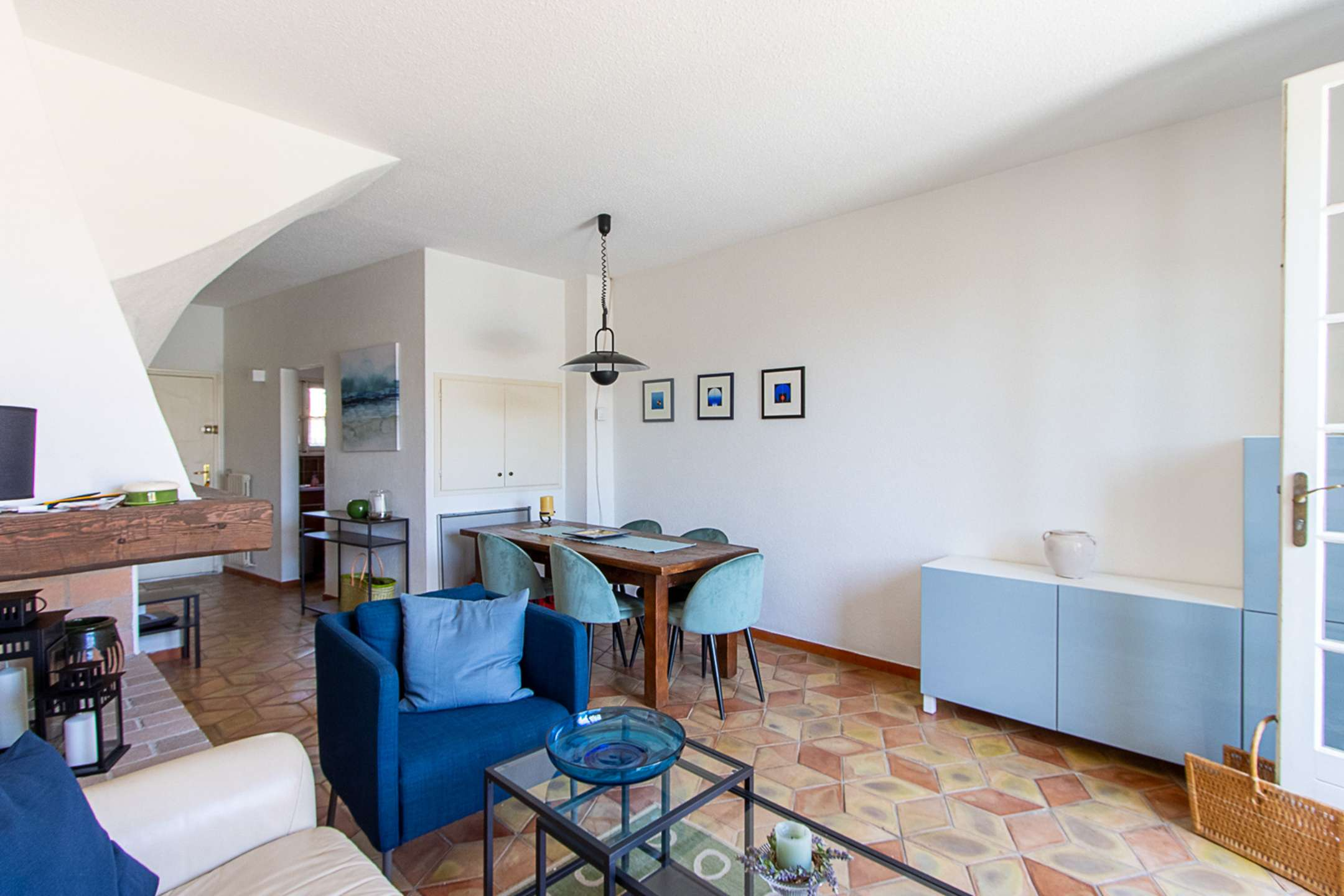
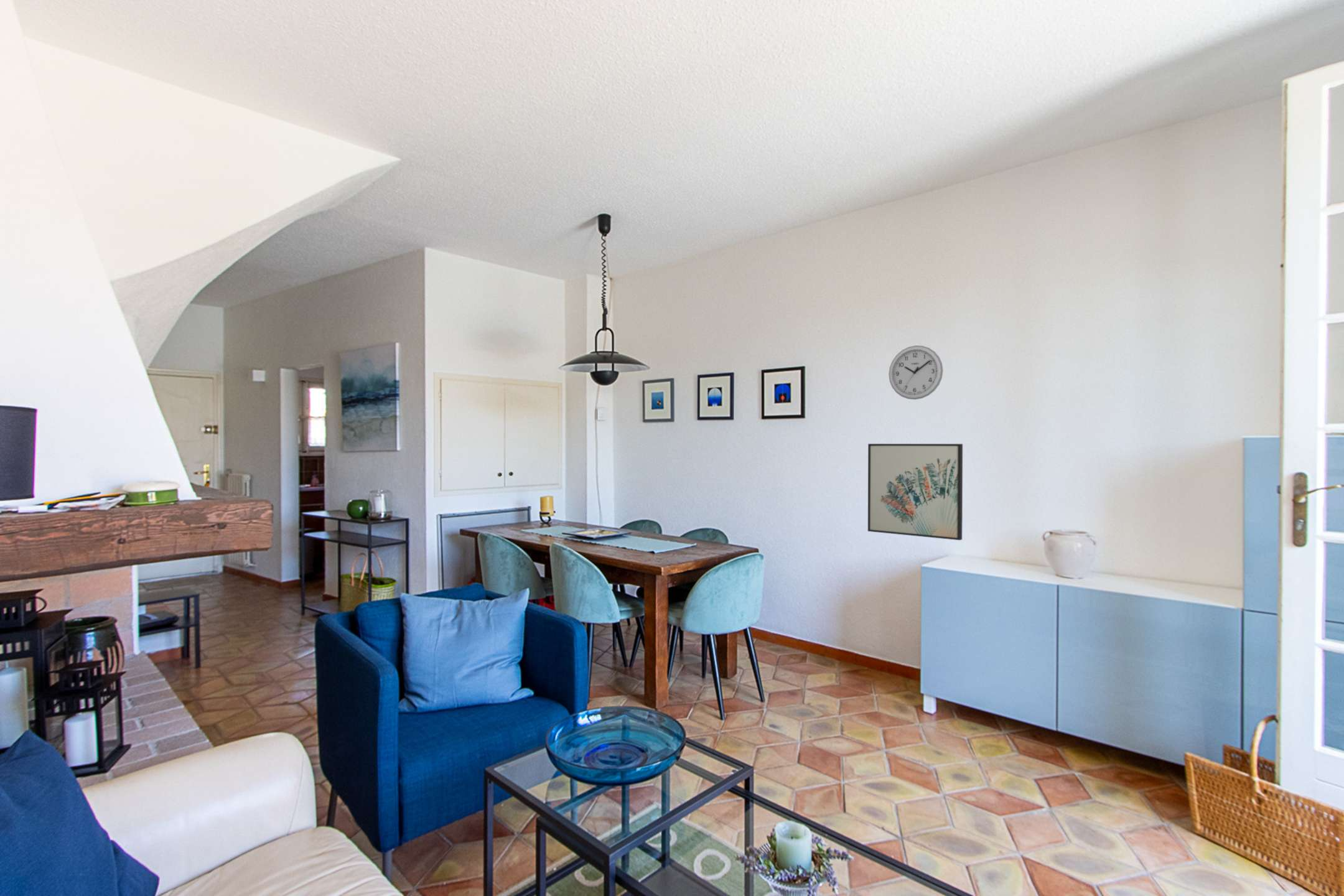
+ wall clock (915, 372)
+ wall art (913, 489)
